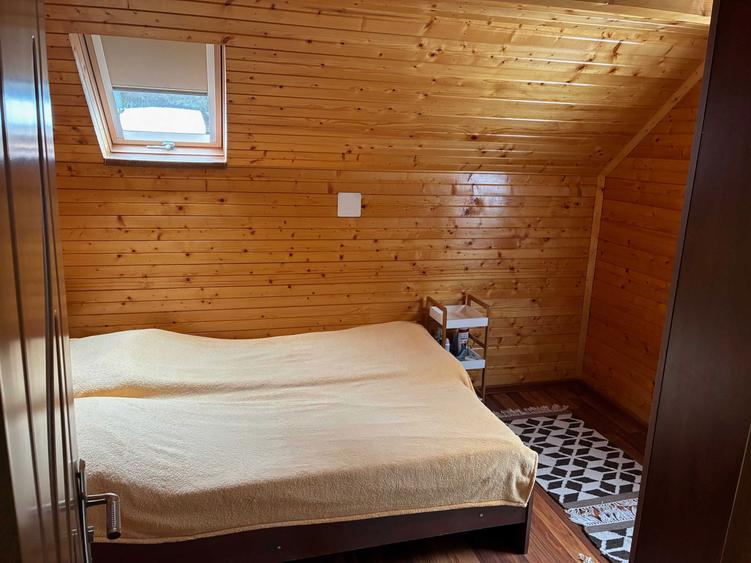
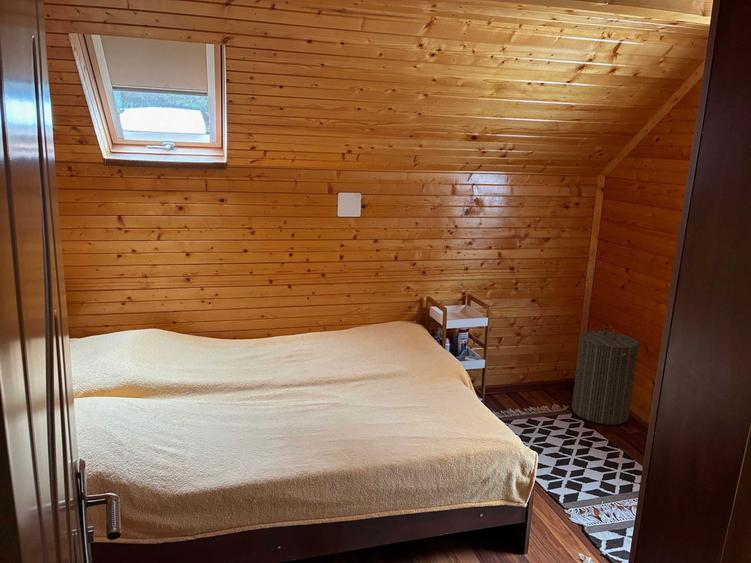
+ laundry hamper (605, 370)
